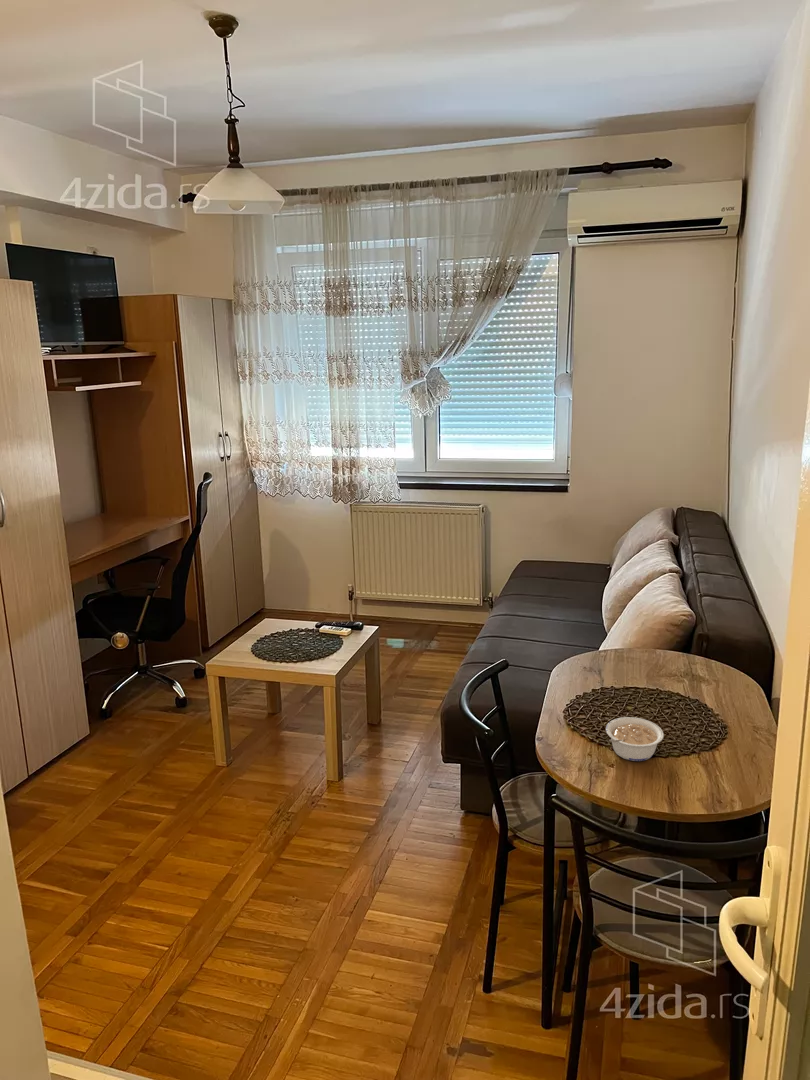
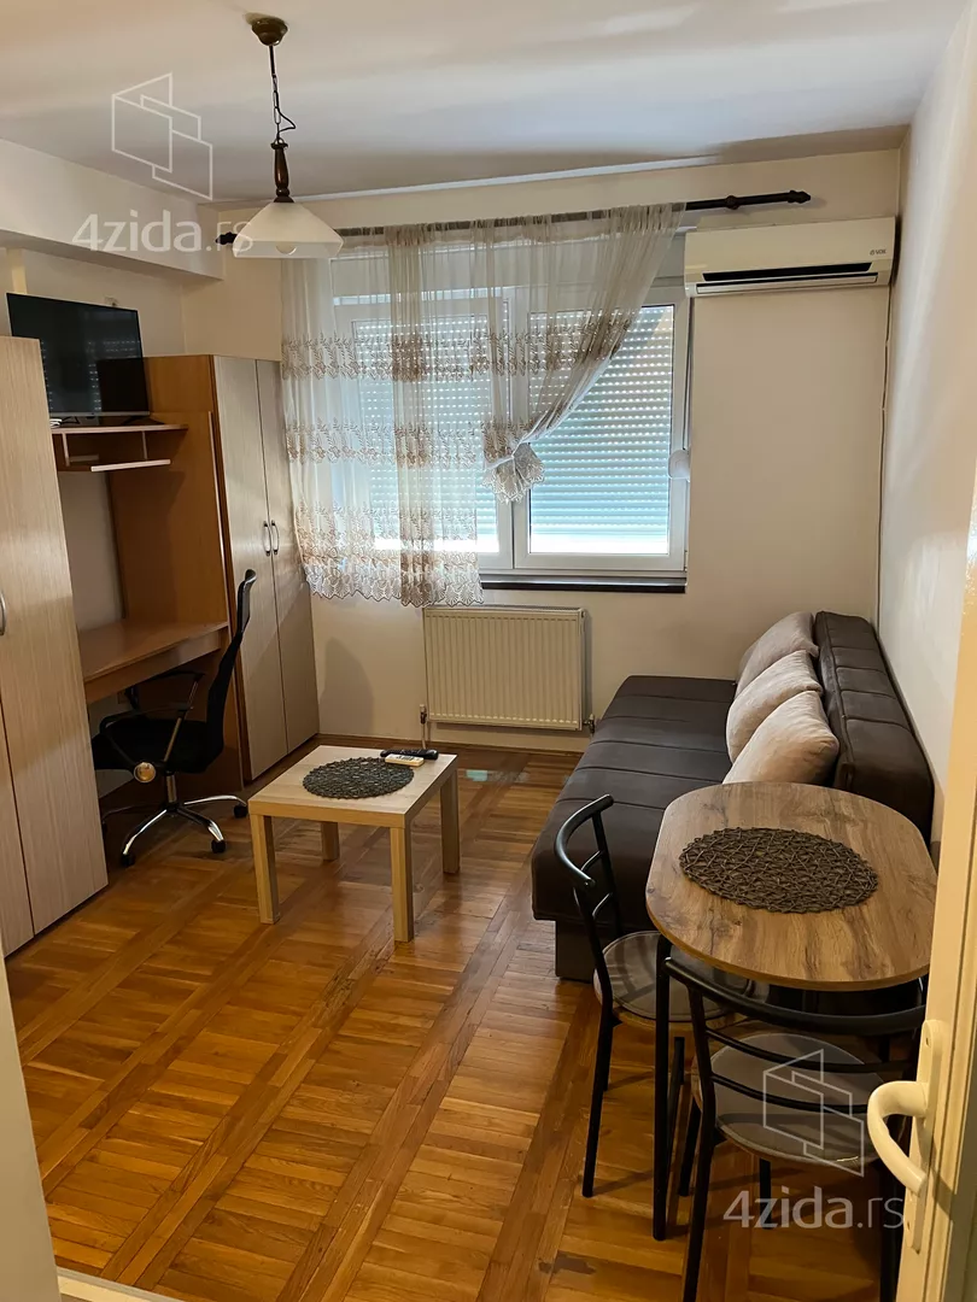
- legume (634, 740)
